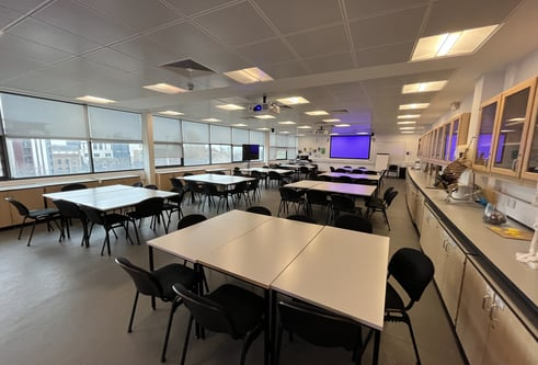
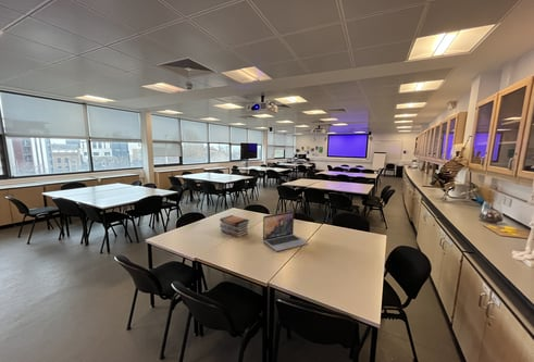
+ book stack (234, 225)
+ laptop (285, 229)
